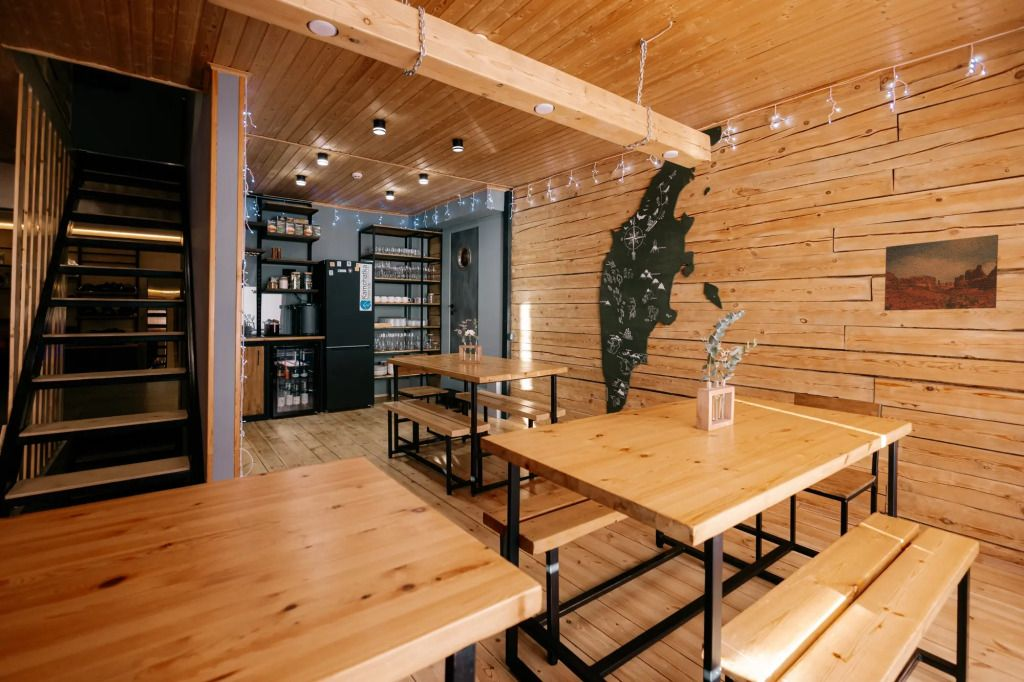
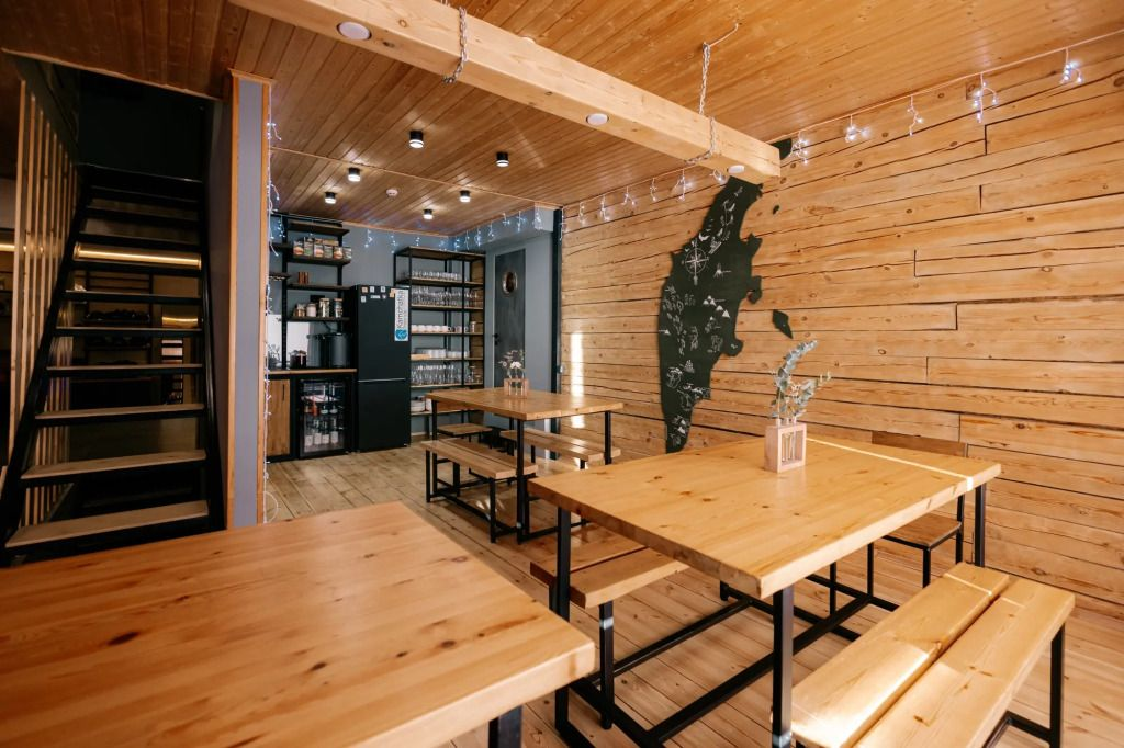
- wall art (937, 275)
